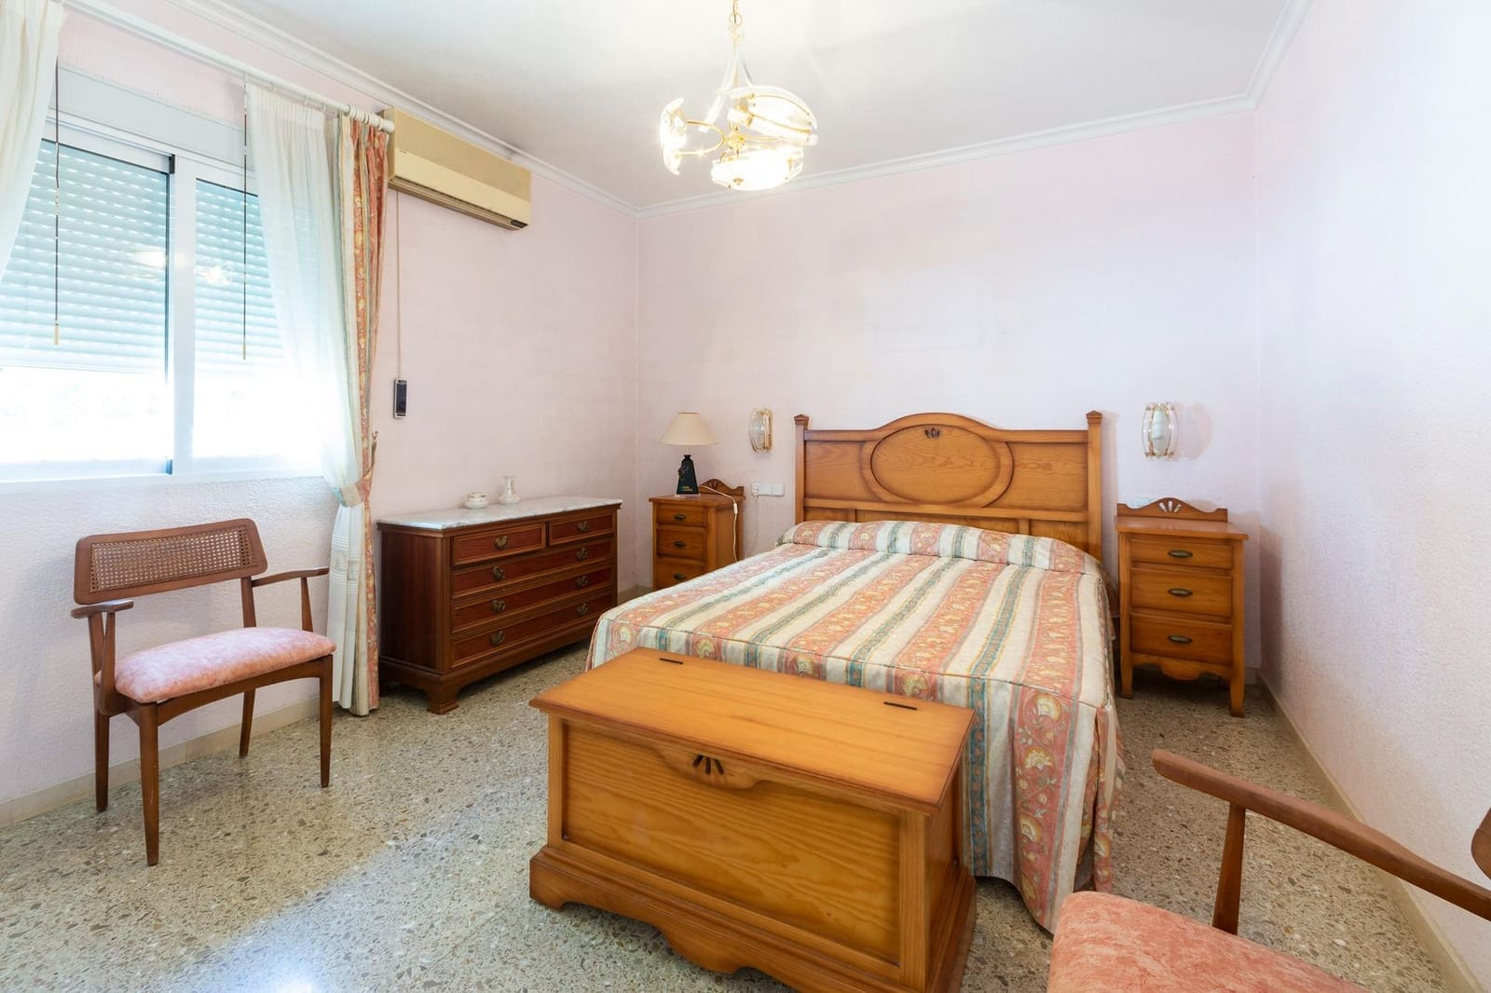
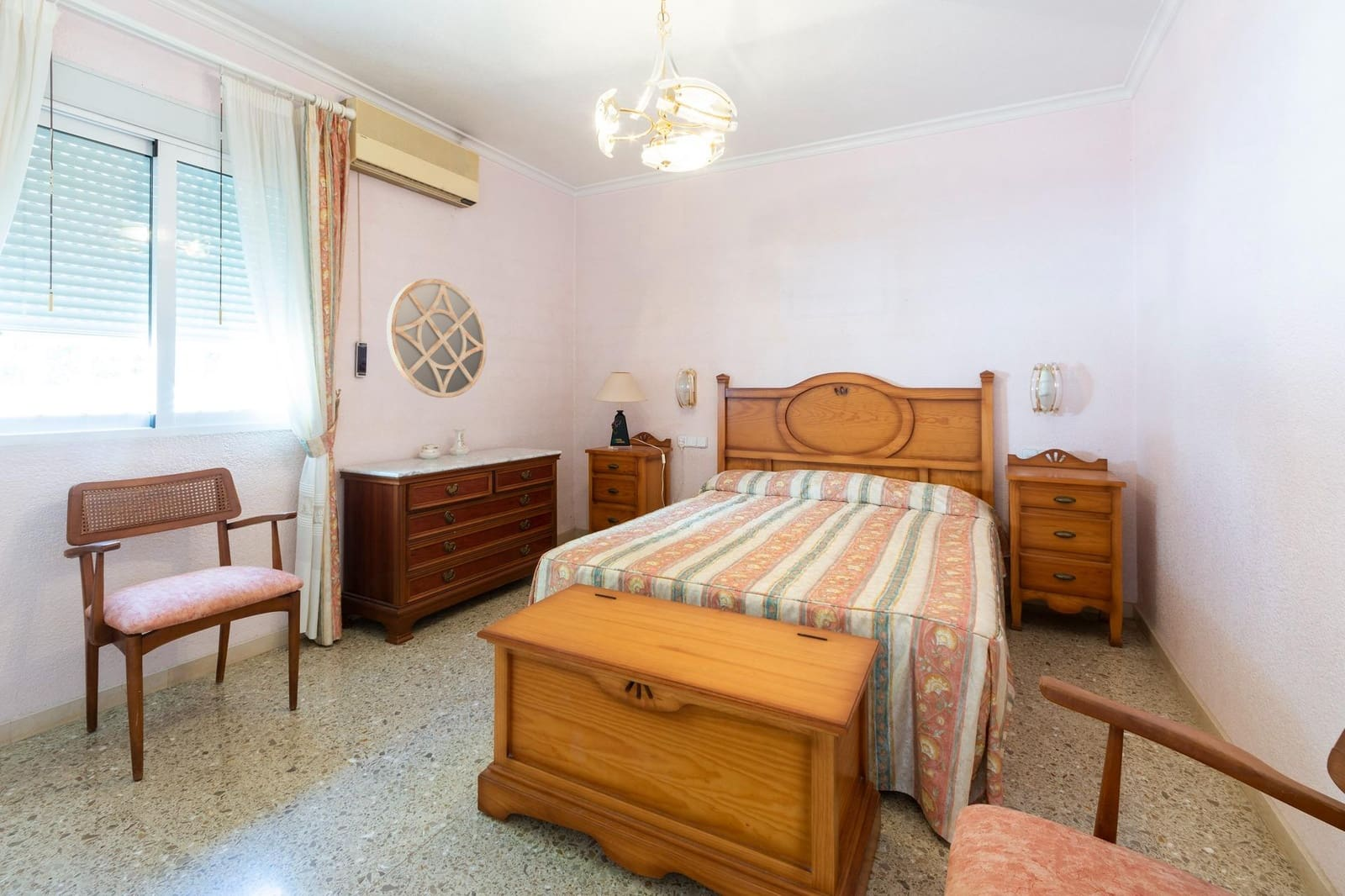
+ home mirror (440, 339)
